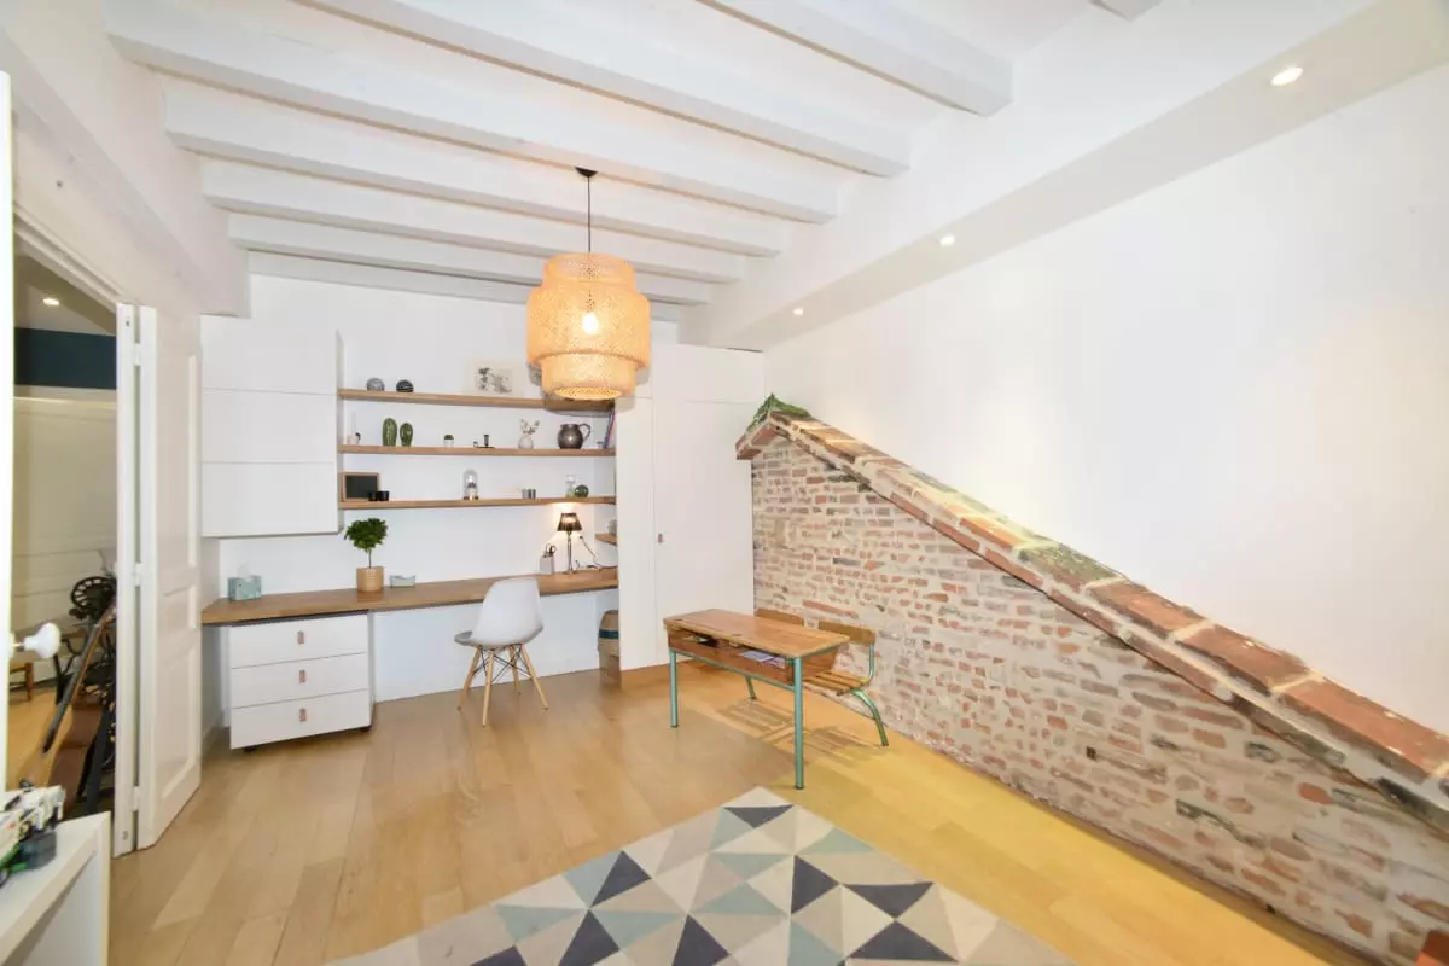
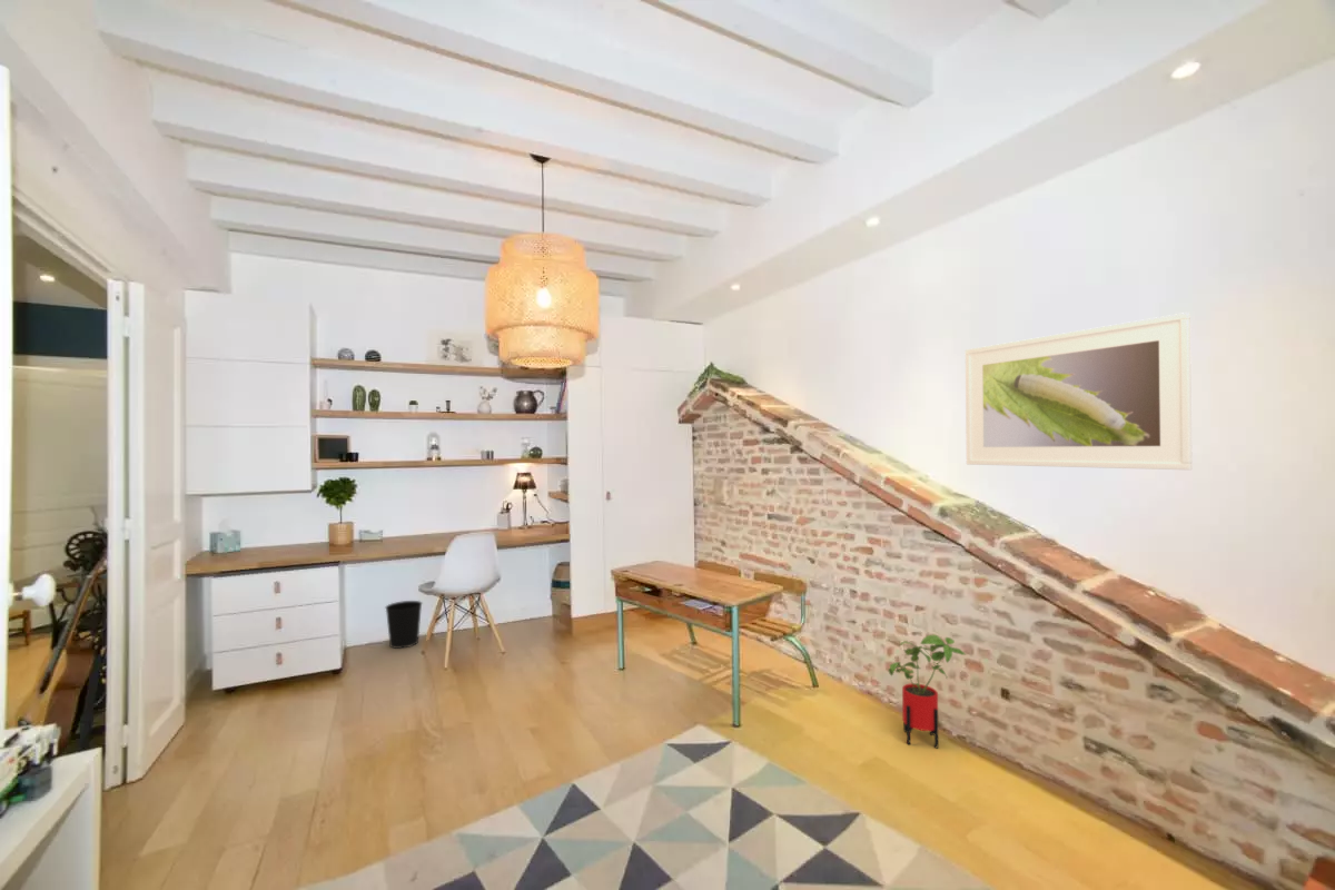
+ wastebasket (404, 624)
+ house plant (921, 685)
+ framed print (1060, 399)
